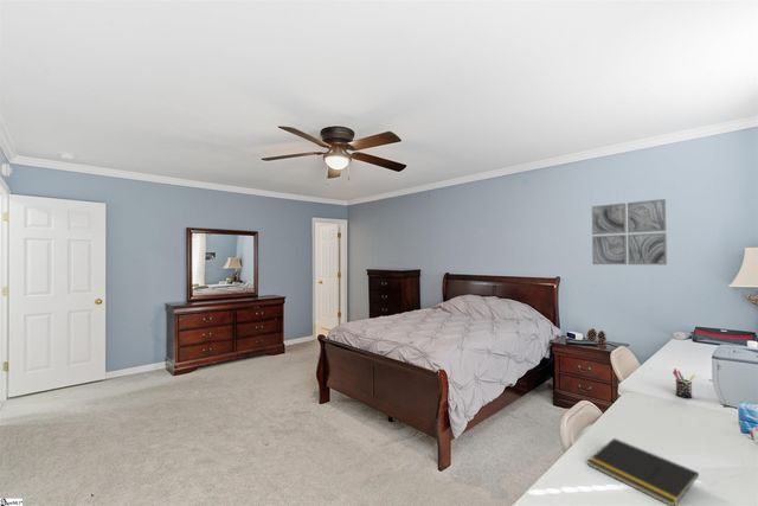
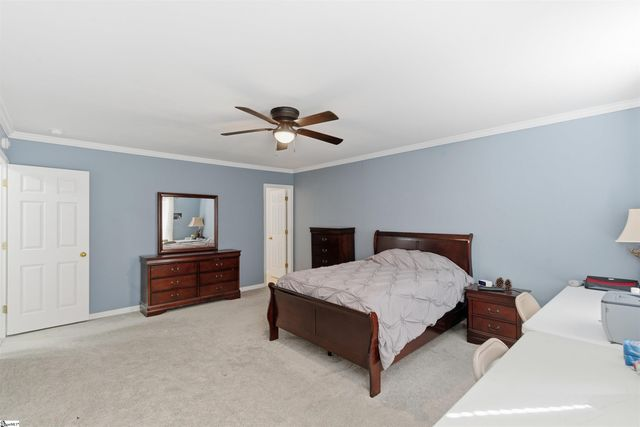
- pen holder (682, 383)
- wall art (625, 232)
- notepad (640, 468)
